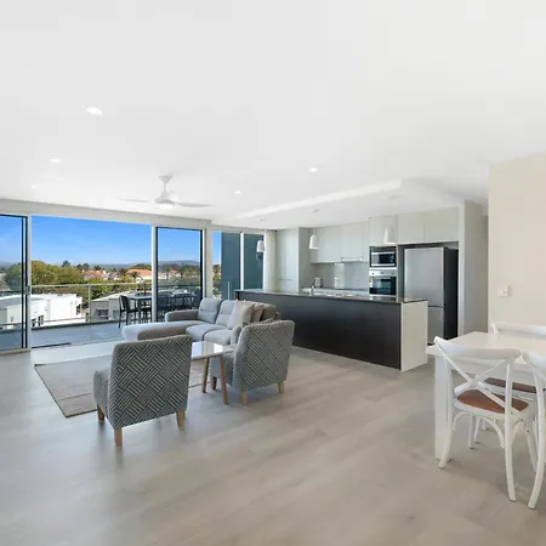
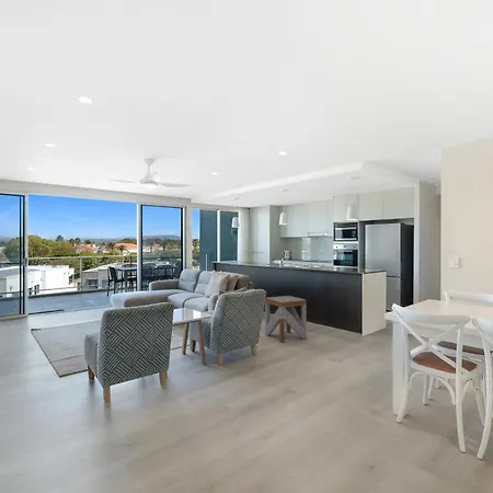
+ side table (285, 318)
